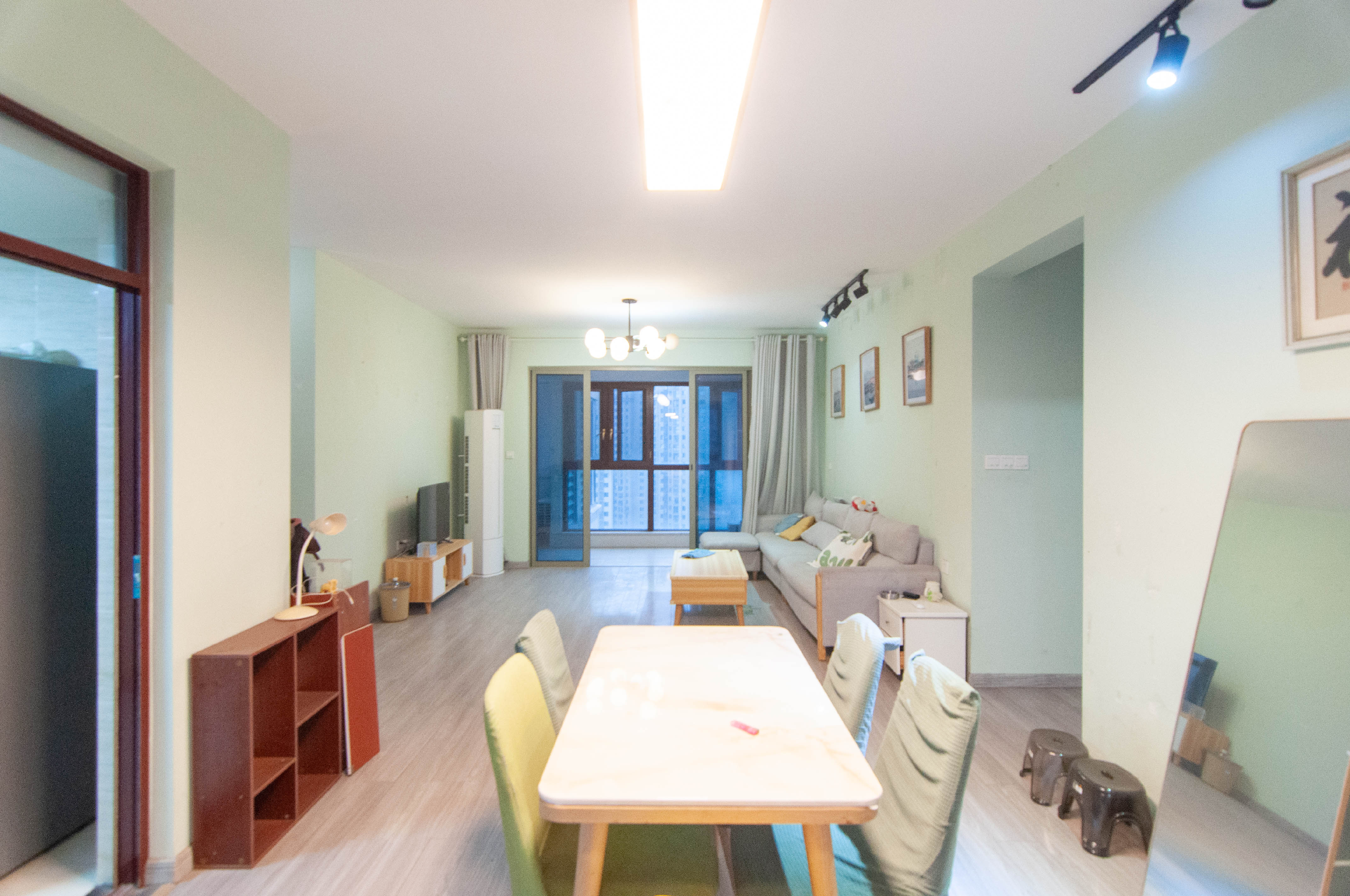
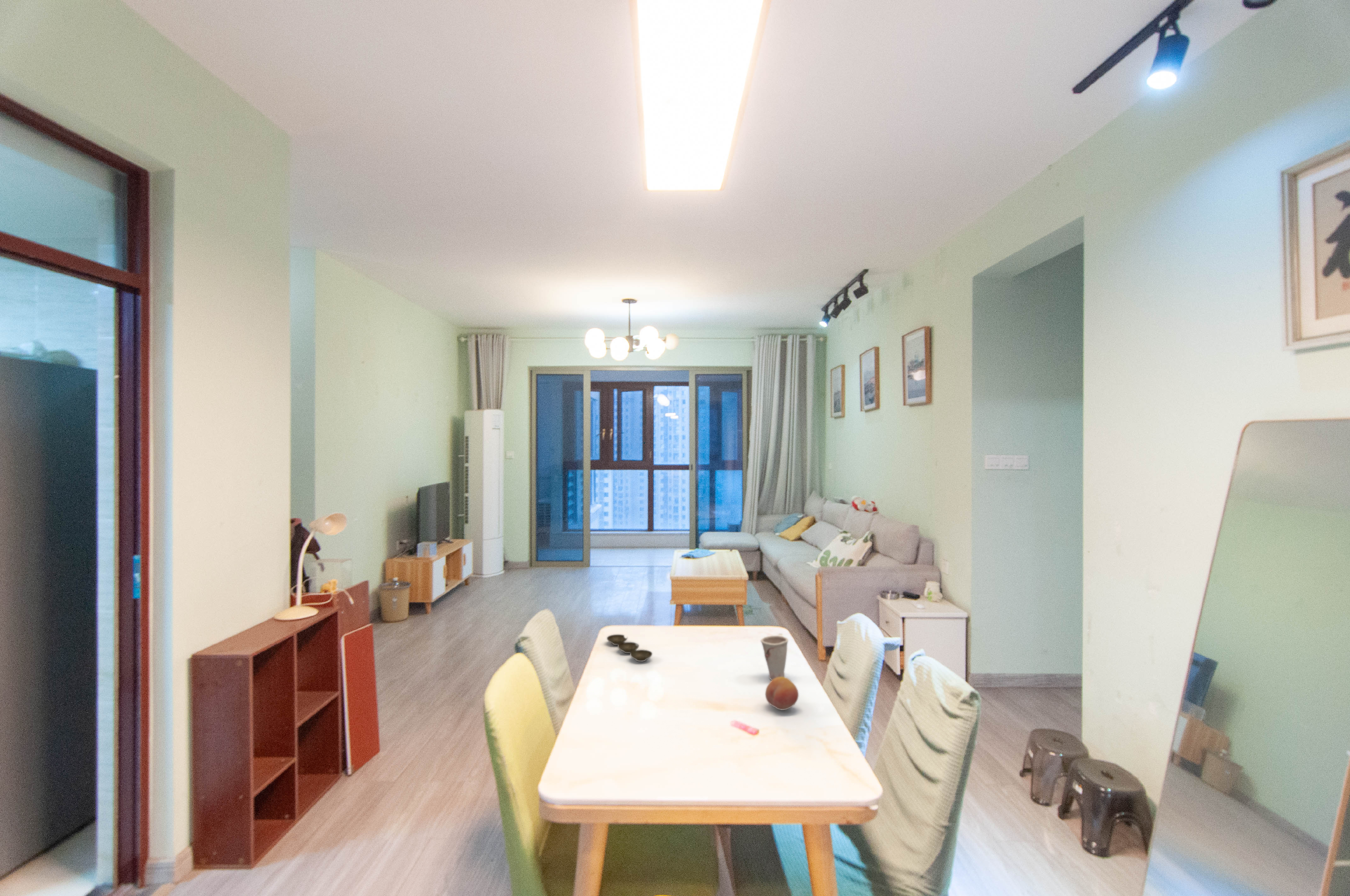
+ fruit (781, 693)
+ bowl (629, 648)
+ cup (774, 658)
